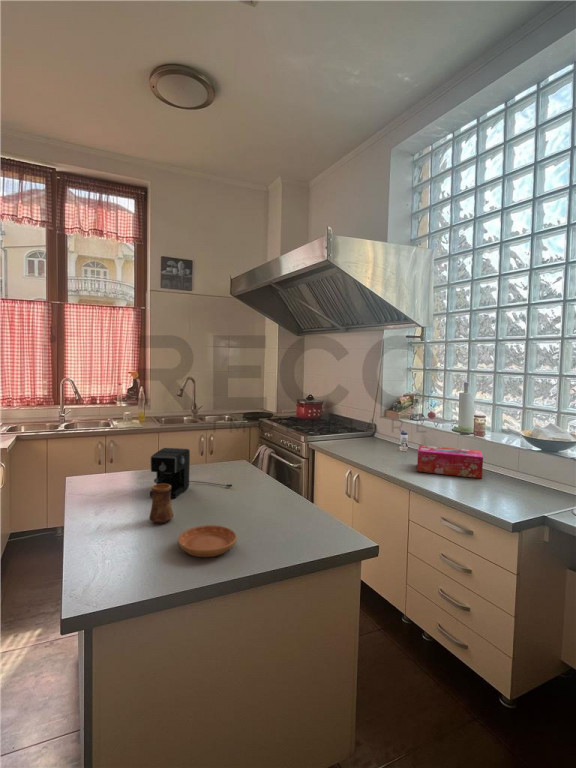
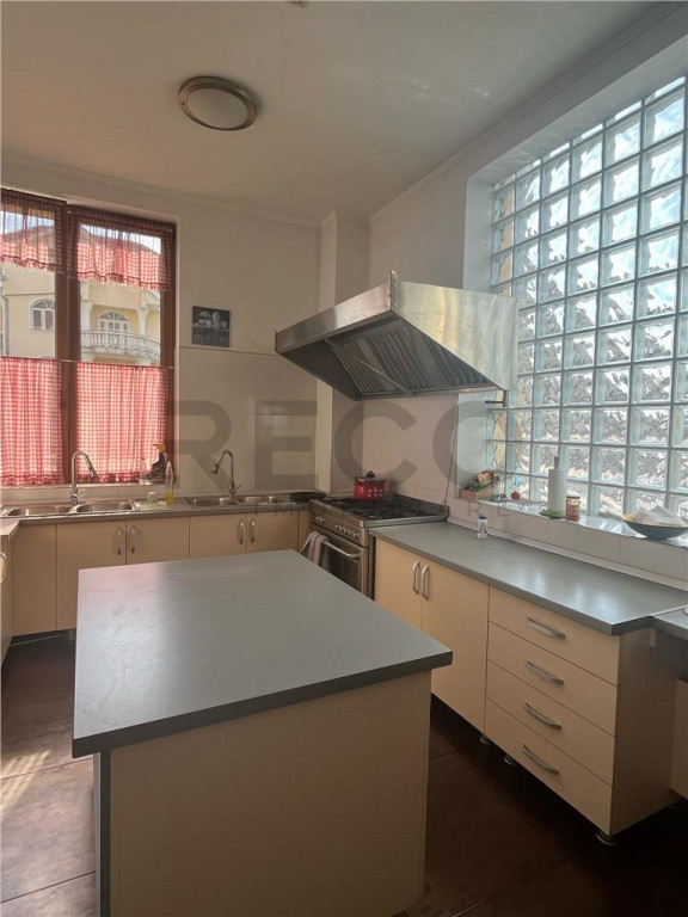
- tissue box (449, 460)
- saucer (207, 541)
- cup (161, 503)
- coffee maker (188, 472)
